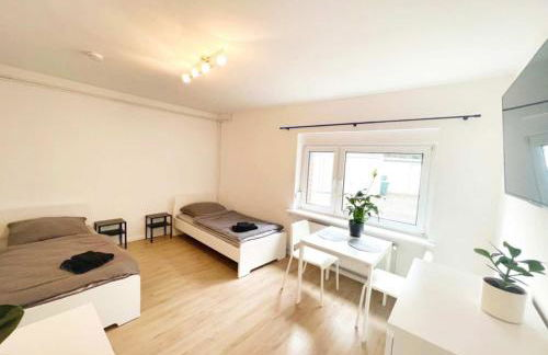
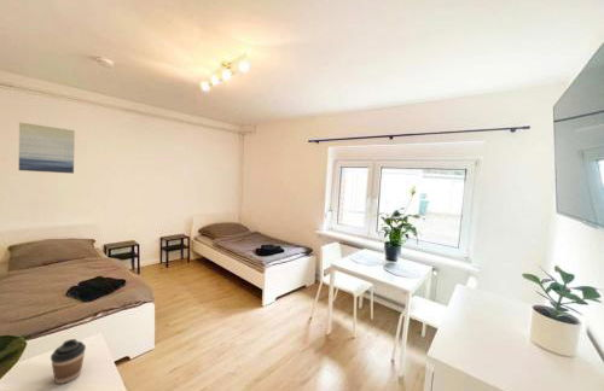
+ coffee cup (68, 360)
+ wall art (47, 148)
